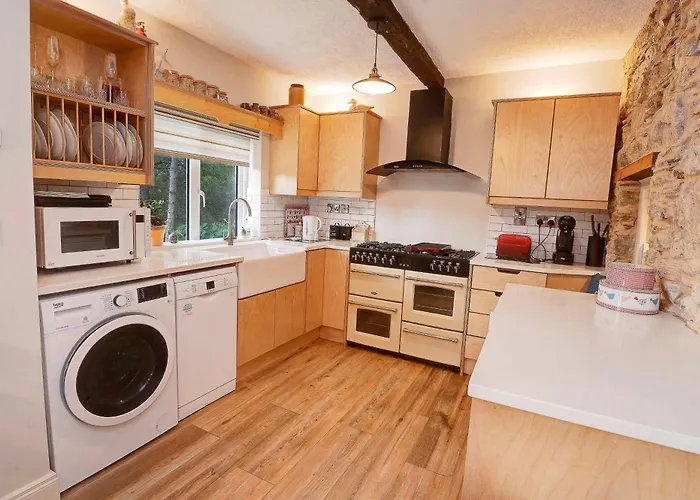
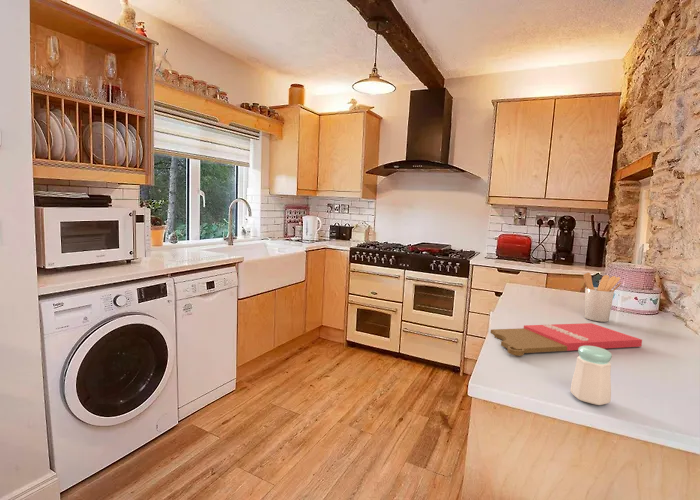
+ salt shaker (592, 373)
+ utensil holder (601, 296)
+ cutting board (557, 336)
